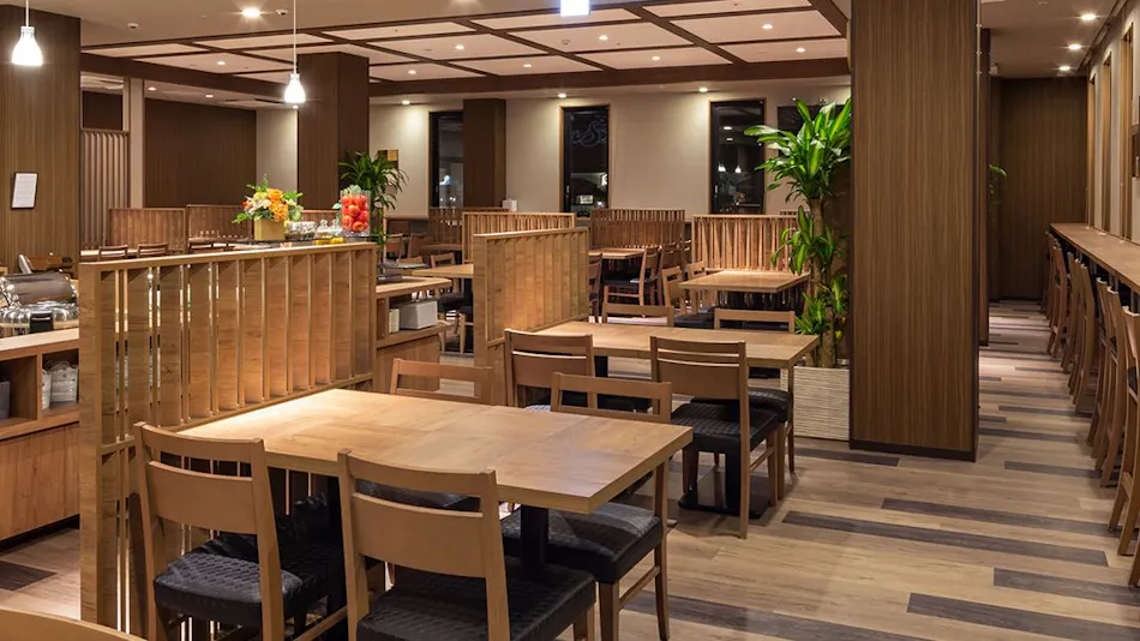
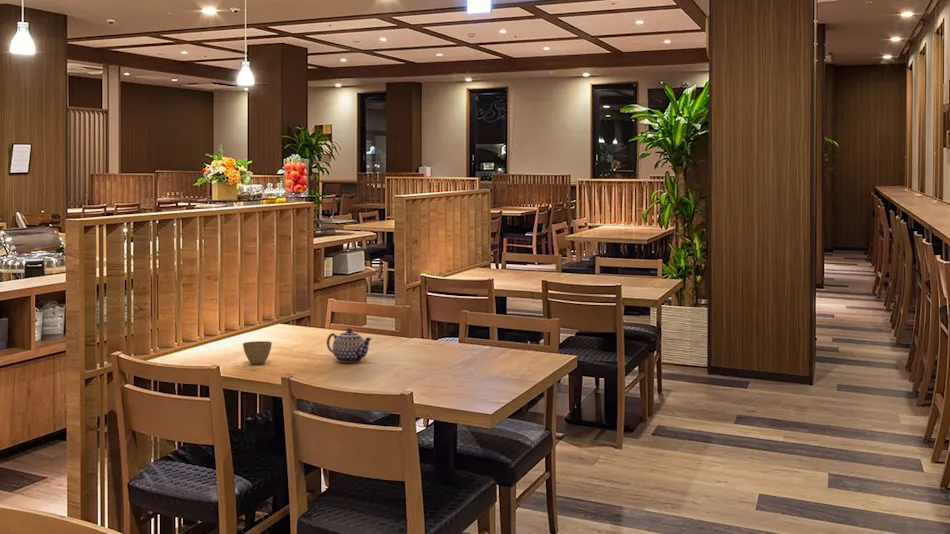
+ teapot (349, 344)
+ flower pot (257, 352)
